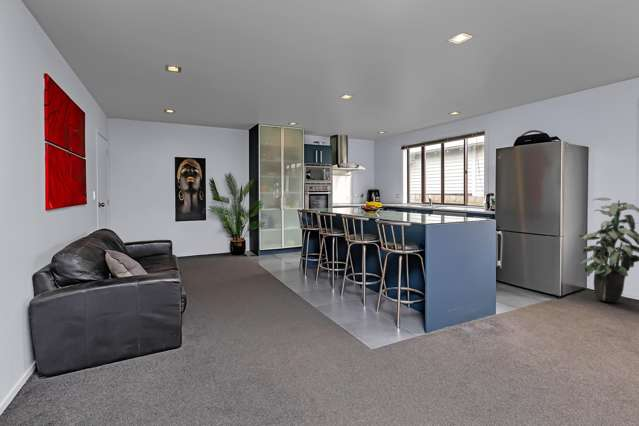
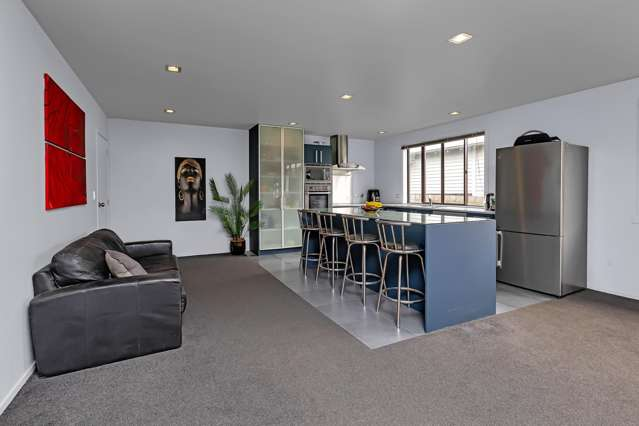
- indoor plant (609, 249)
